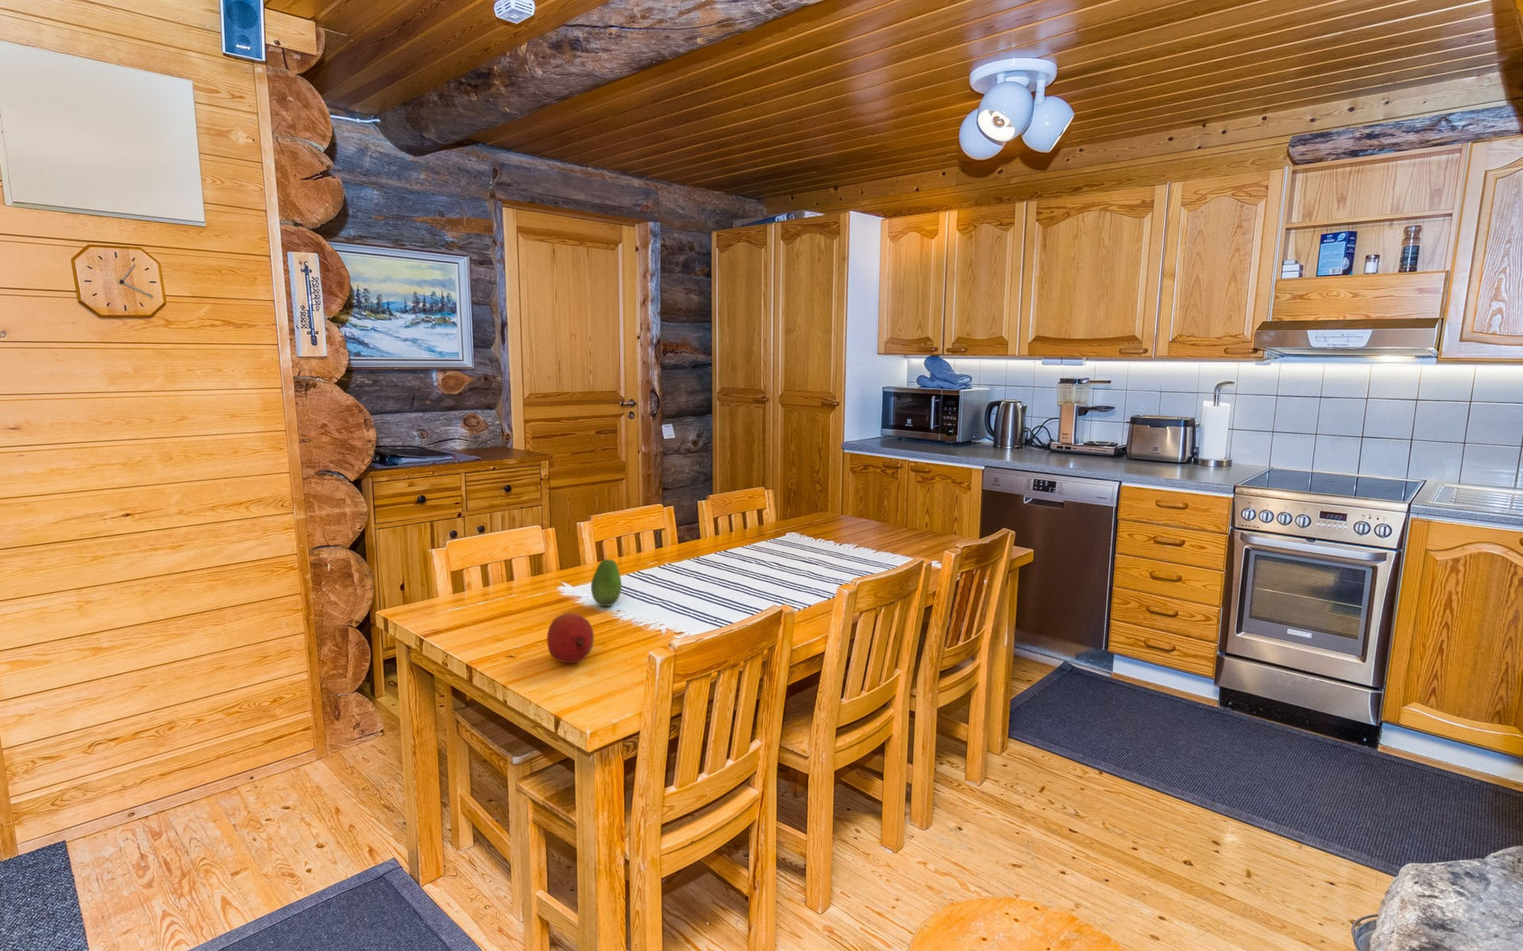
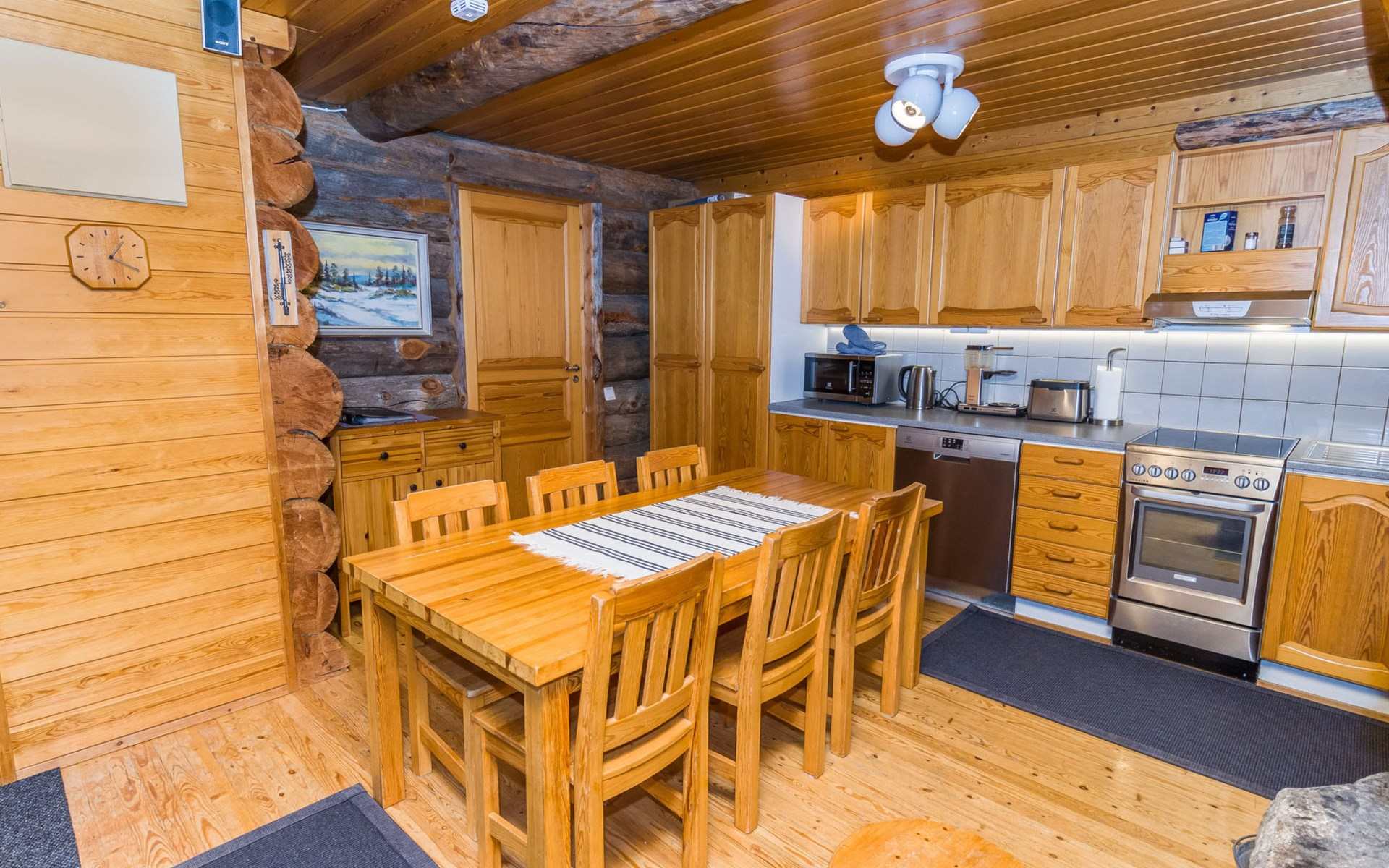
- fruit (606, 582)
- fruit (569, 638)
